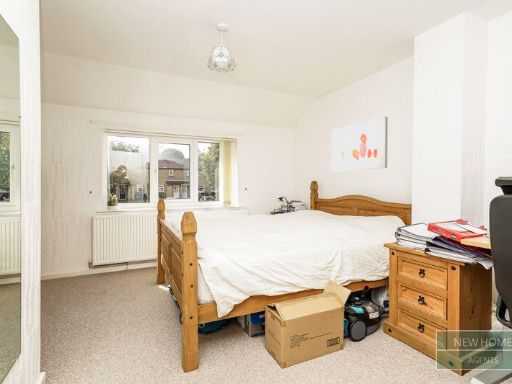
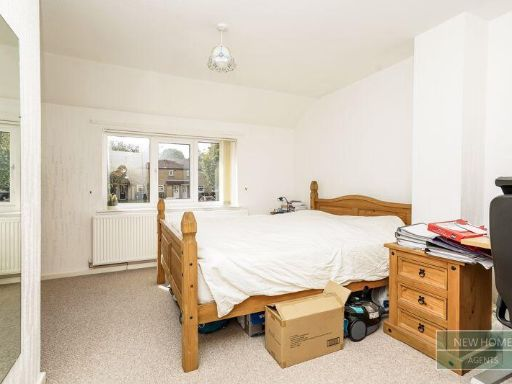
- wall art (356, 147)
